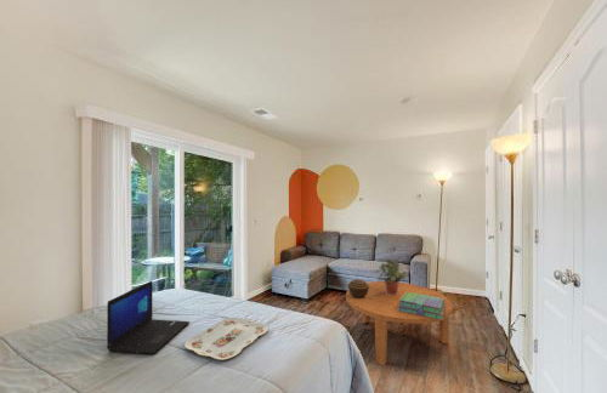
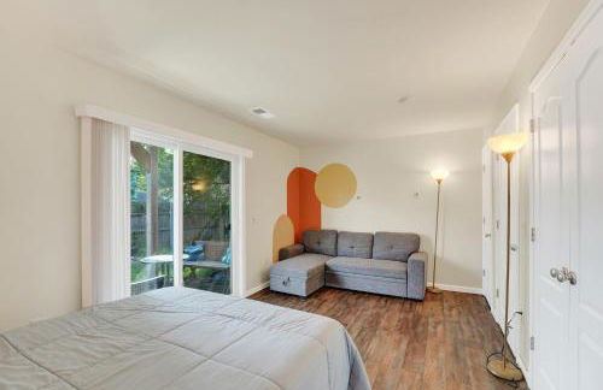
- decorative container (358, 287)
- serving tray (228, 336)
- potted plant (391, 277)
- stack of books (421, 303)
- coffee table (396, 318)
- laptop (151, 313)
